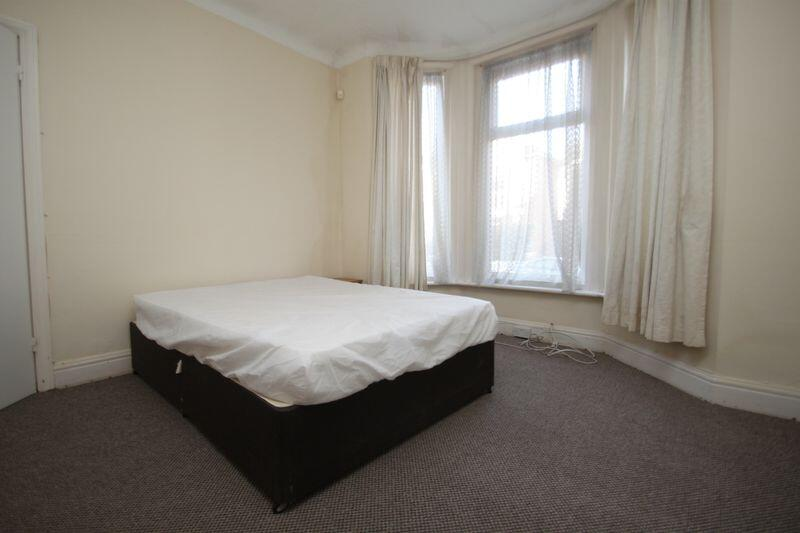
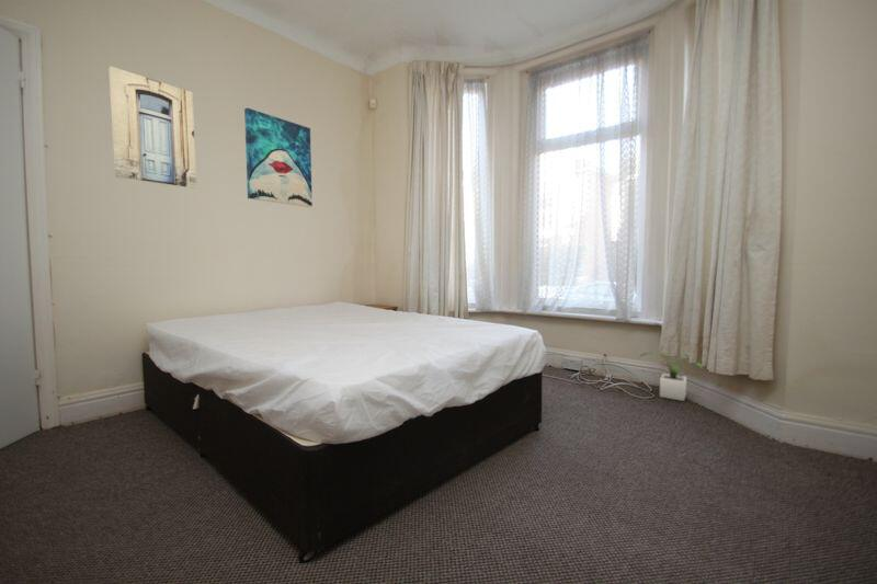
+ wall art (281, 161)
+ wall art (156, 131)
+ potted plant (670, 374)
